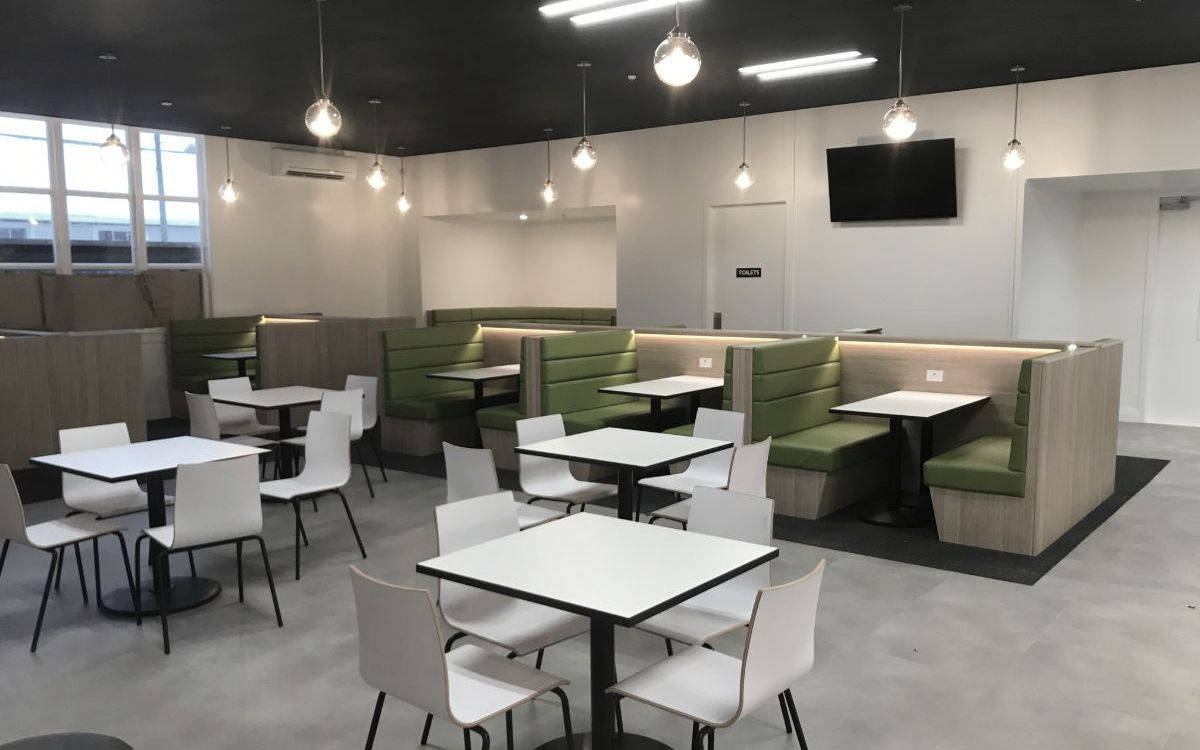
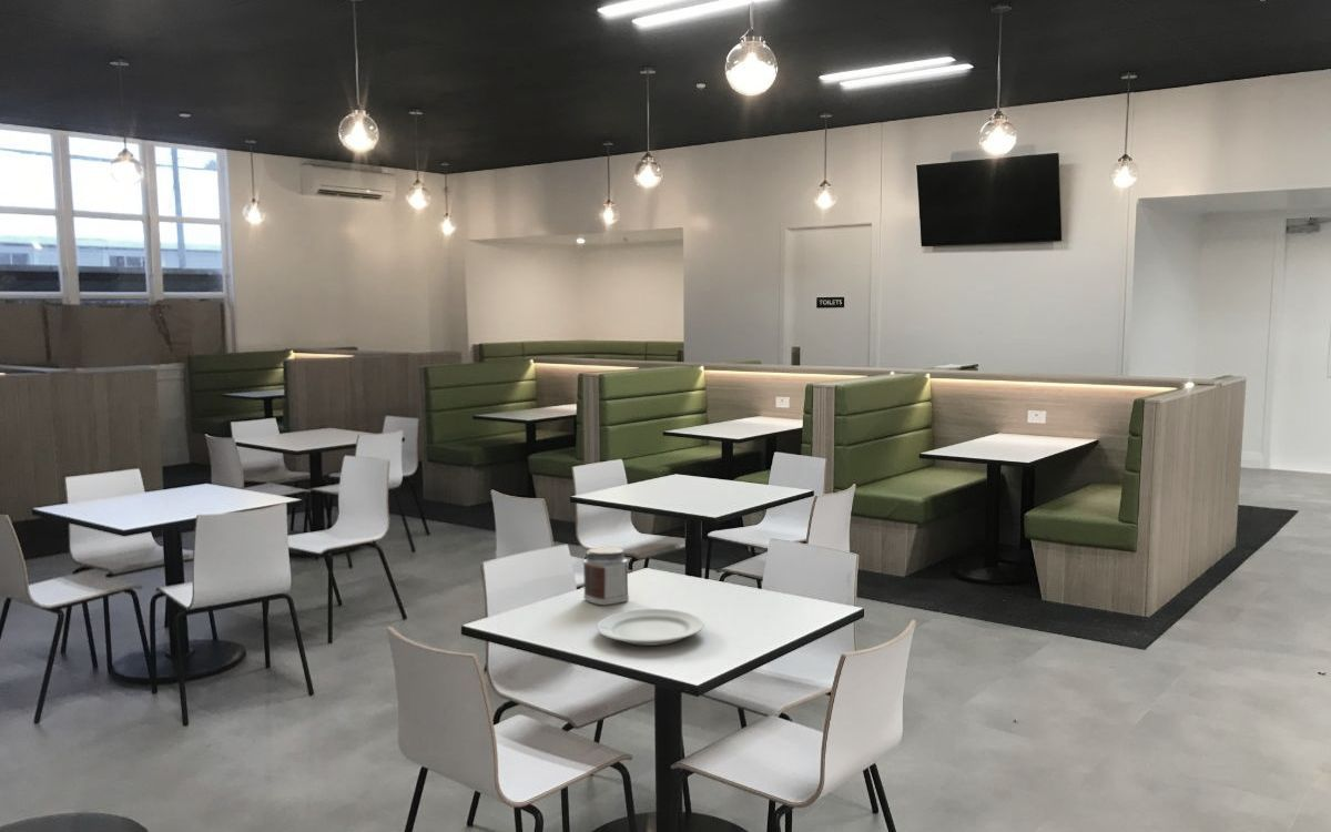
+ chinaware (650, 629)
+ jar (606, 575)
